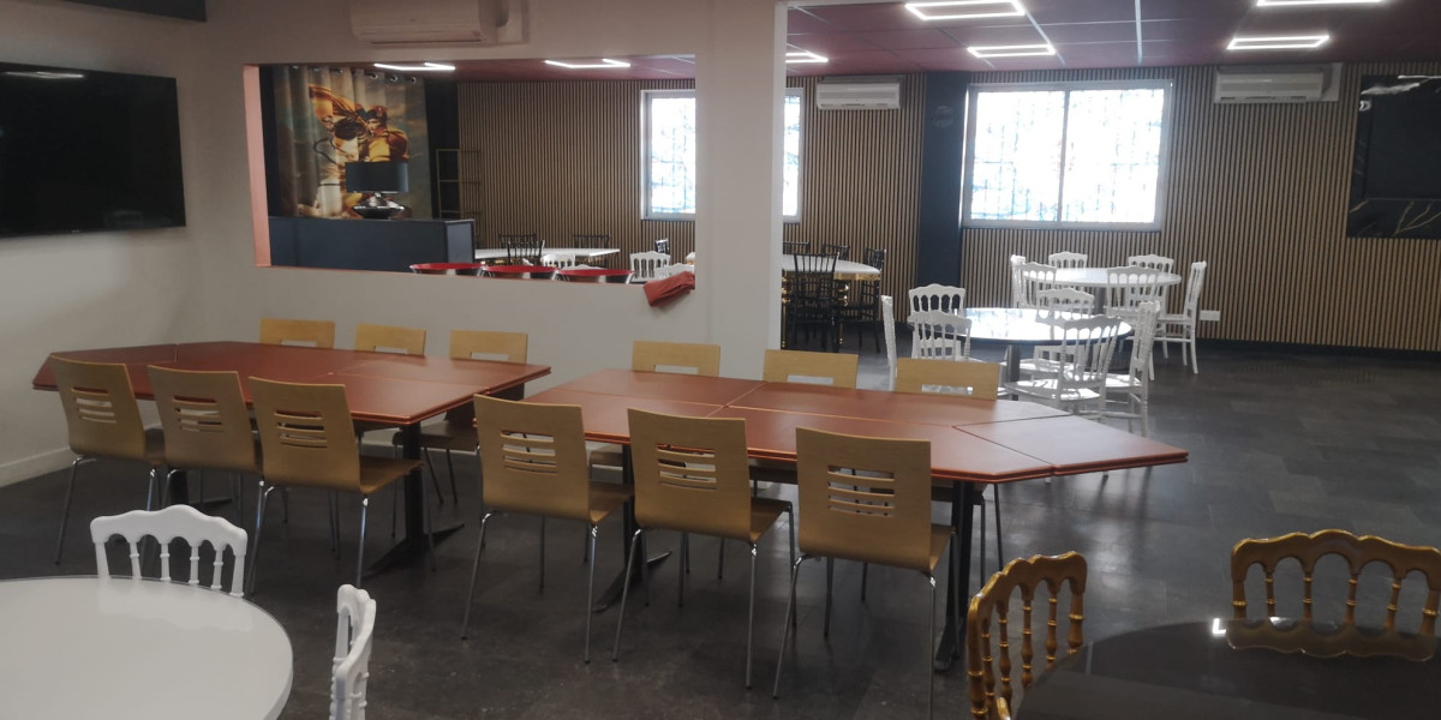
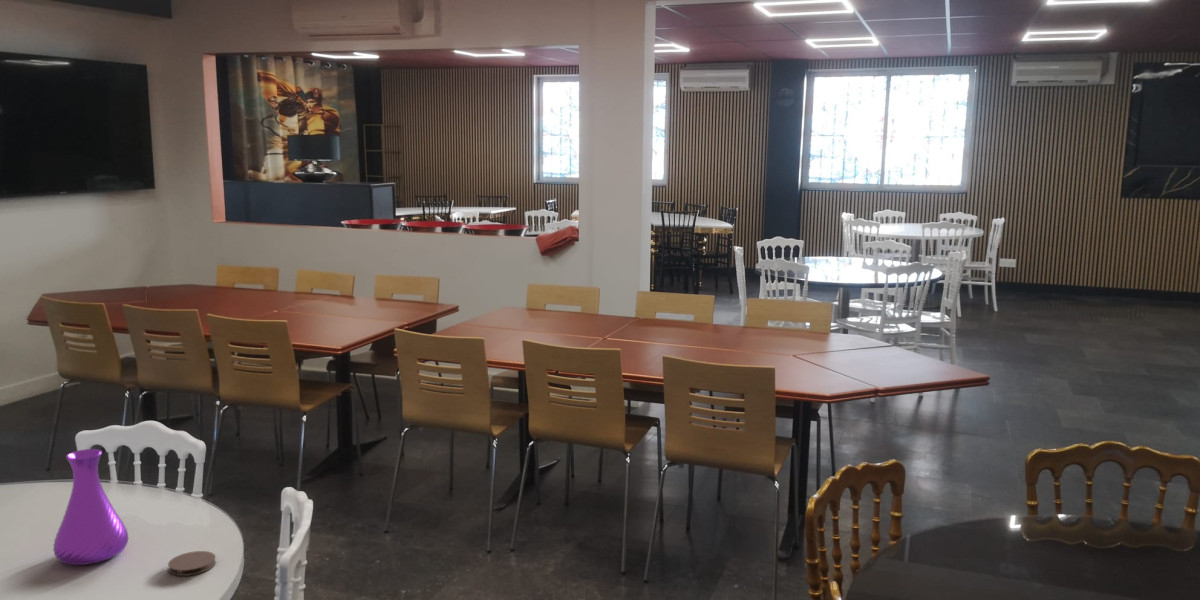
+ vase (88, 504)
+ coaster (192, 563)
